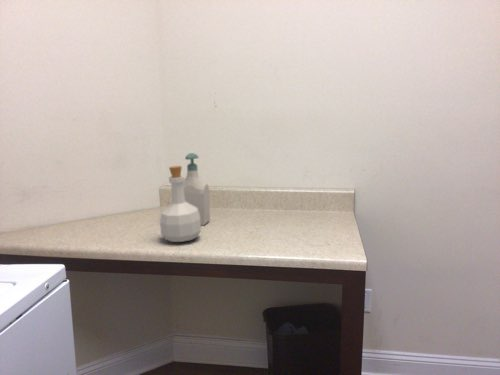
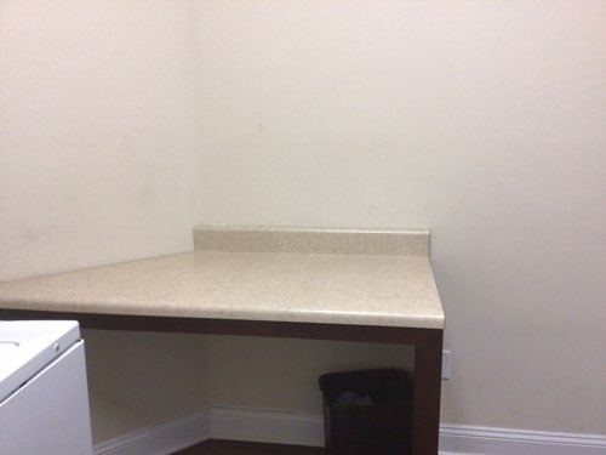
- soap bottle (192, 188)
- bottle (179, 203)
